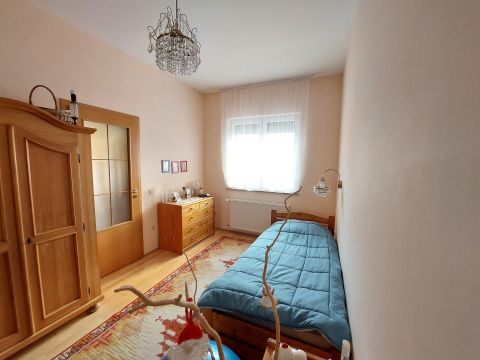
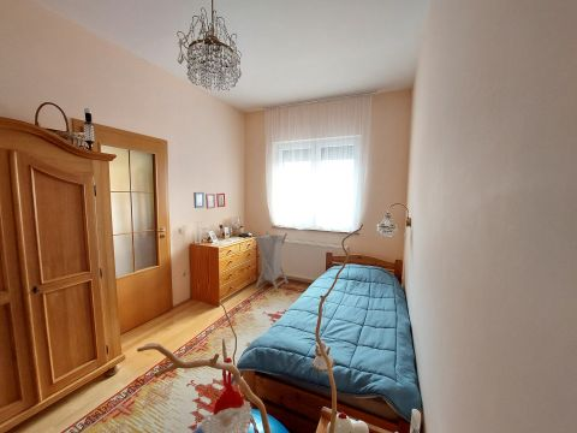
+ laundry hamper (272, 259)
